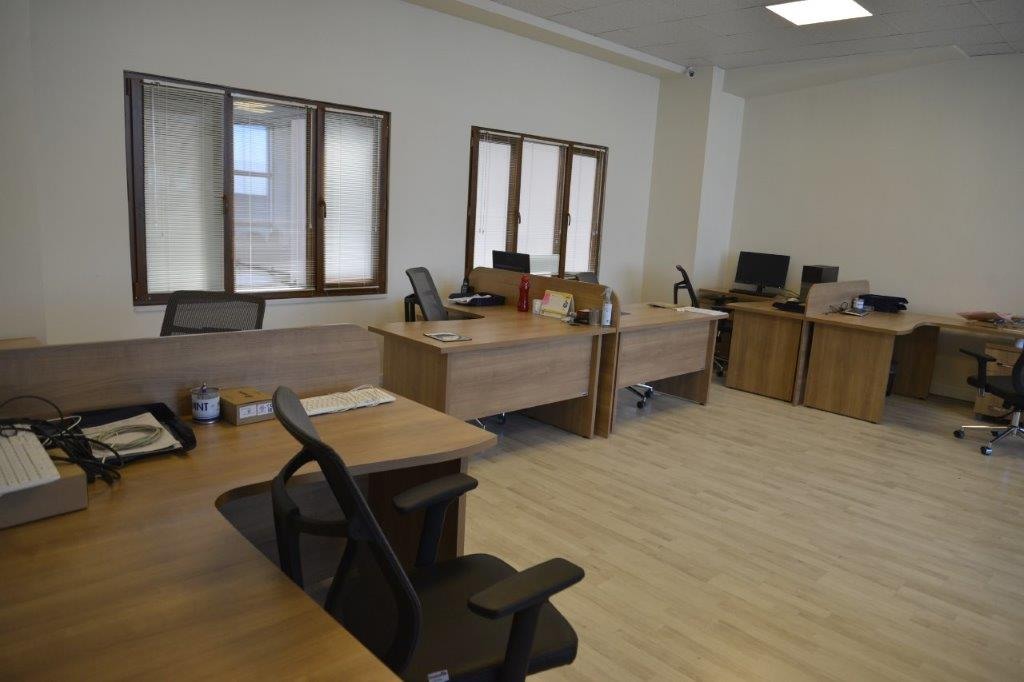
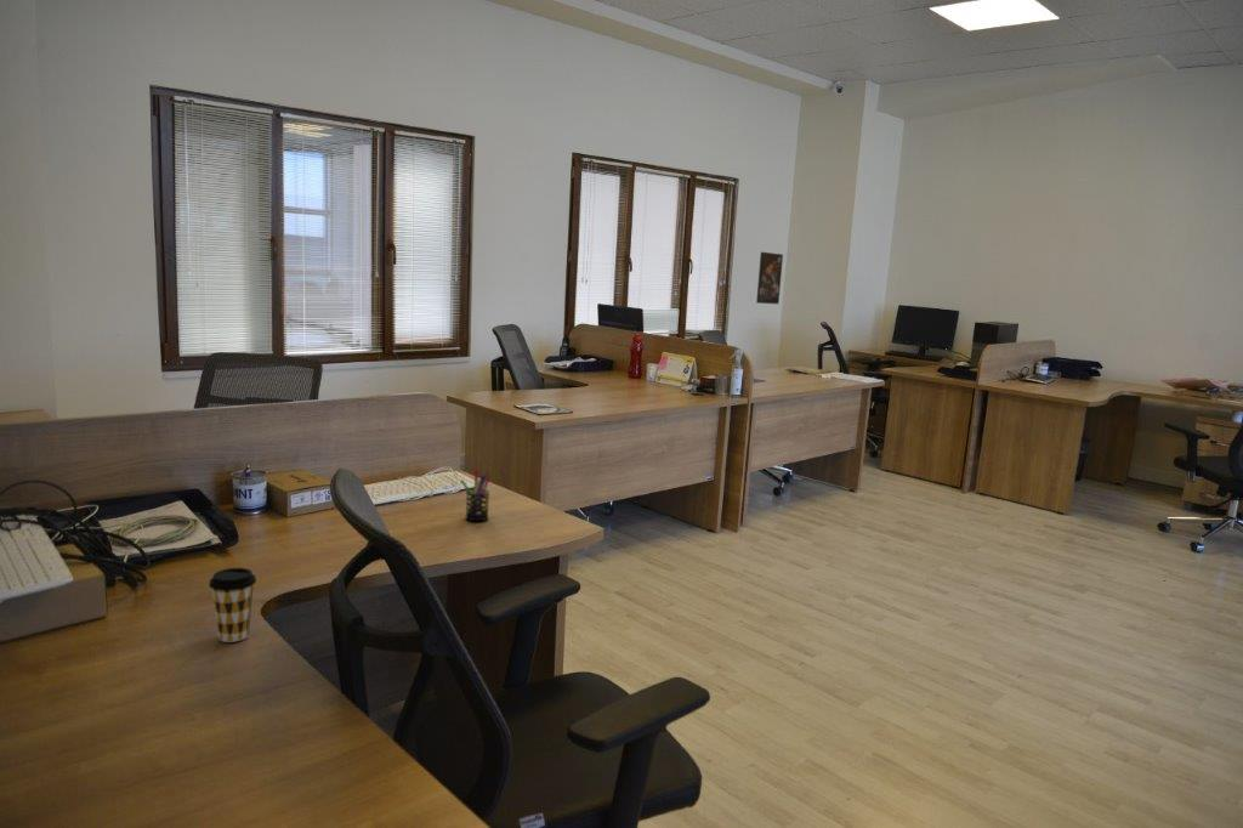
+ coffee cup (233, 605)
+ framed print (770, 278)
+ pen holder (475, 494)
